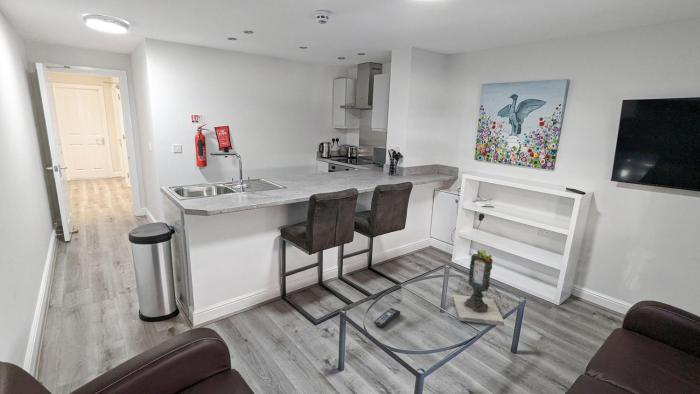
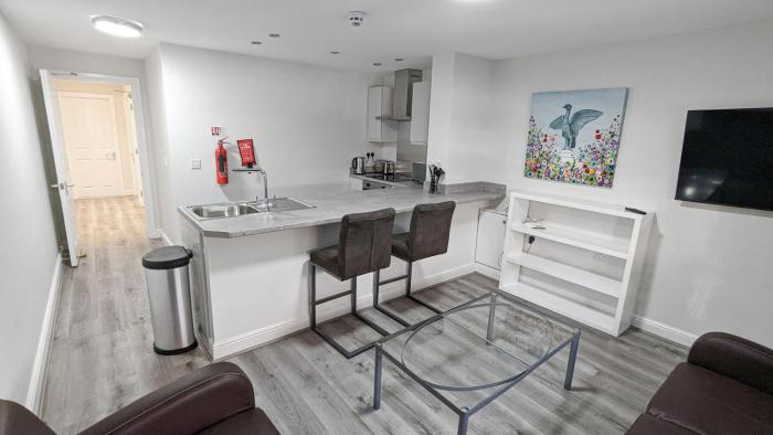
- remote control (387, 317)
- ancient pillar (480, 278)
